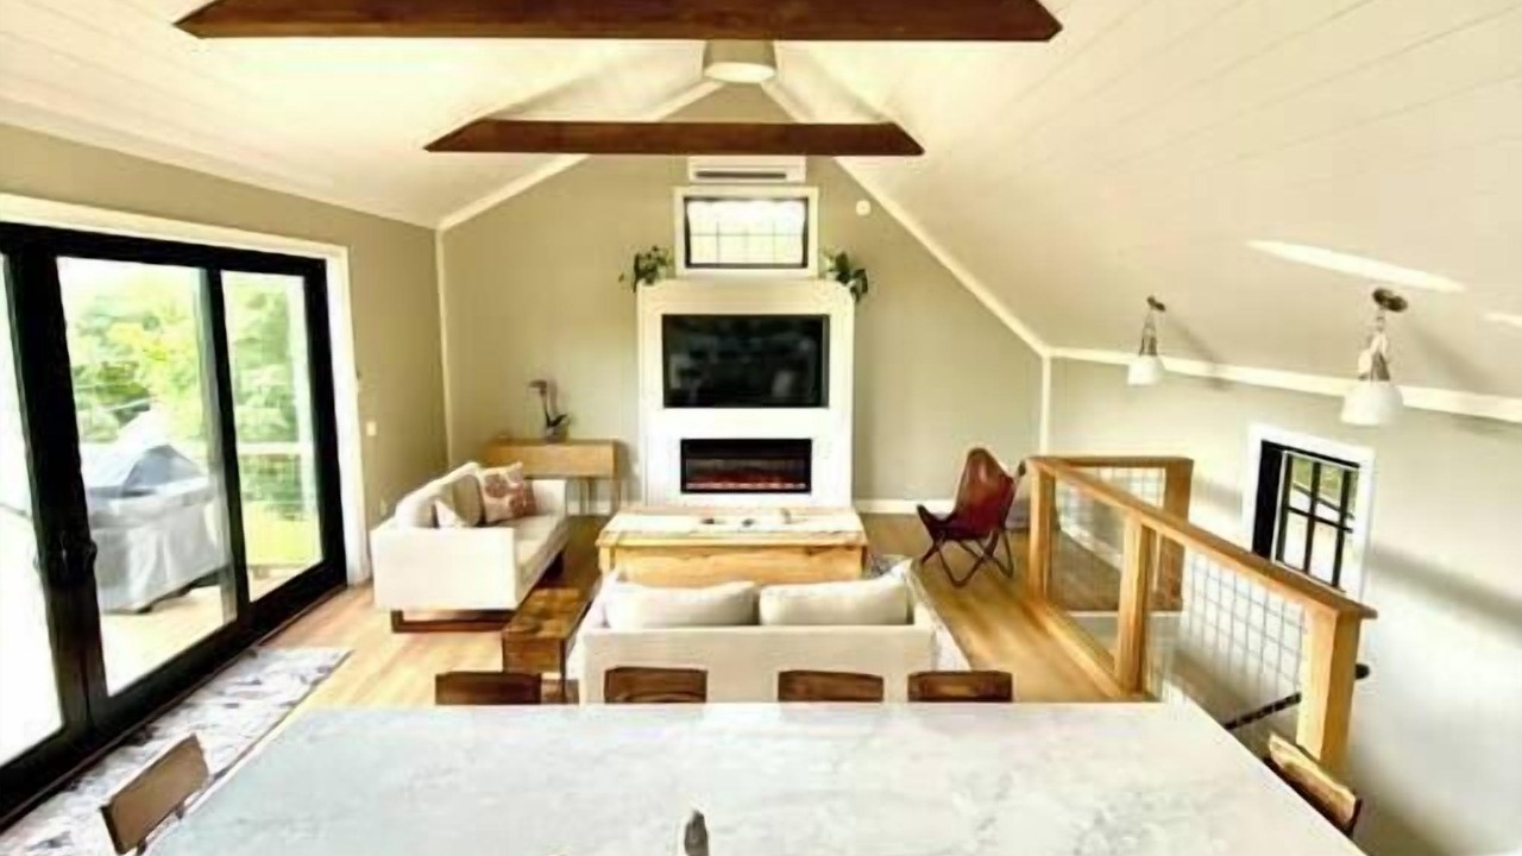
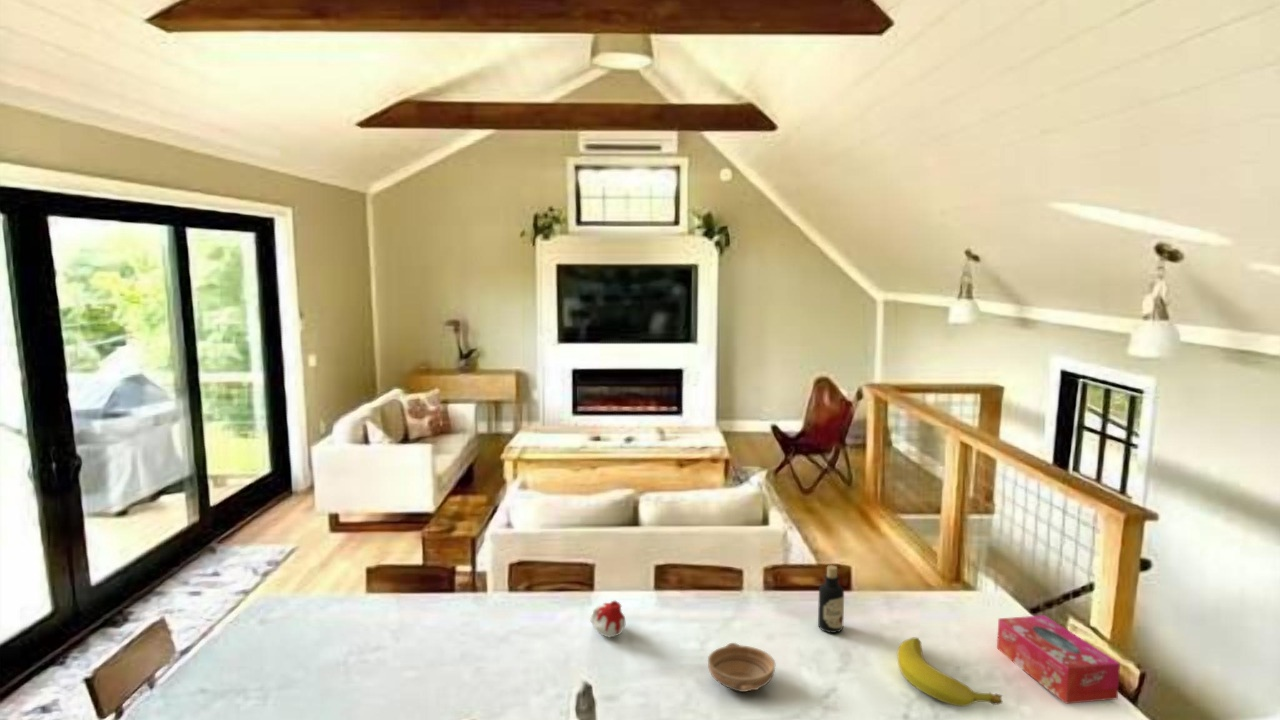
+ bottle (831, 597)
+ bowl (739, 668)
+ candle (607, 614)
+ tissue box (1054, 656)
+ banana (934, 668)
